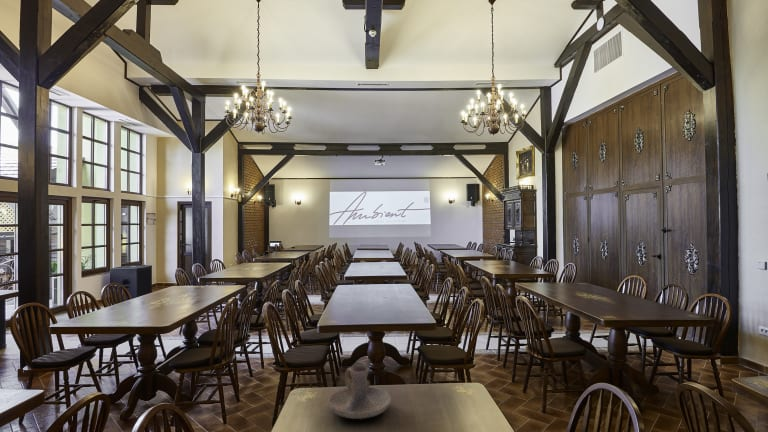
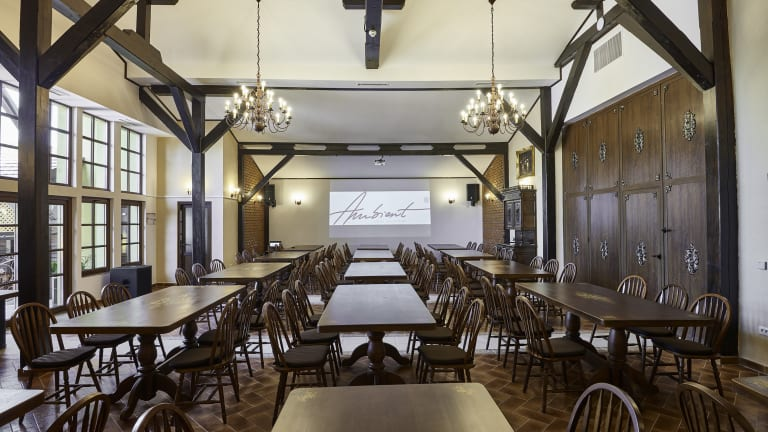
- candle holder (357, 386)
